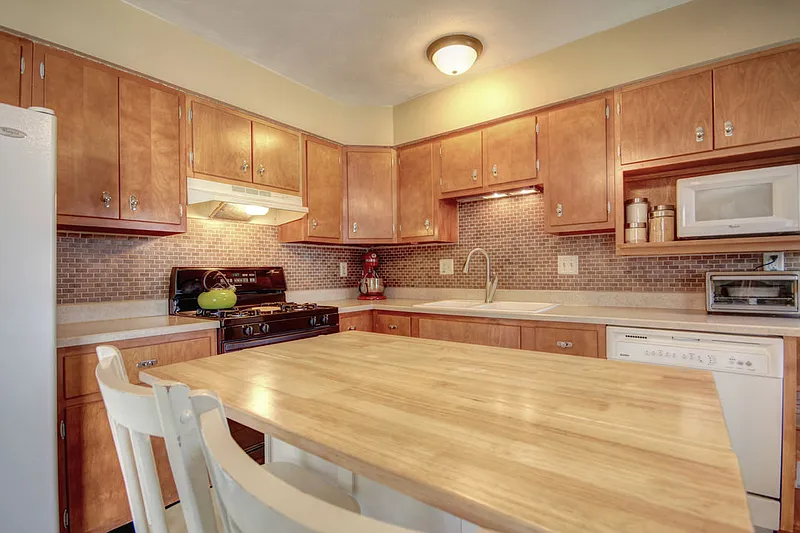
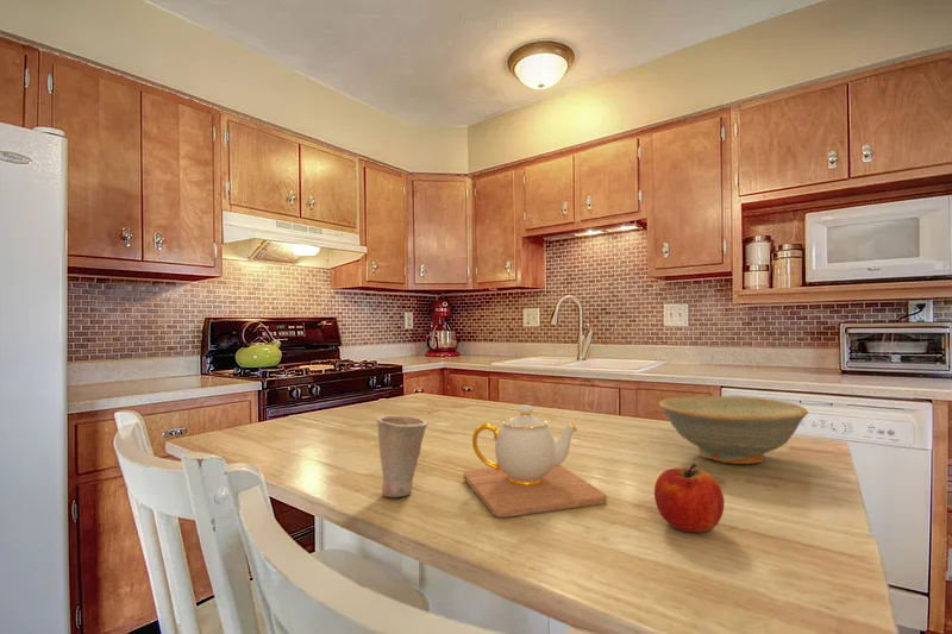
+ cup (402, 454)
+ teapot (530, 447)
+ dish (728, 429)
+ fruit (688, 495)
